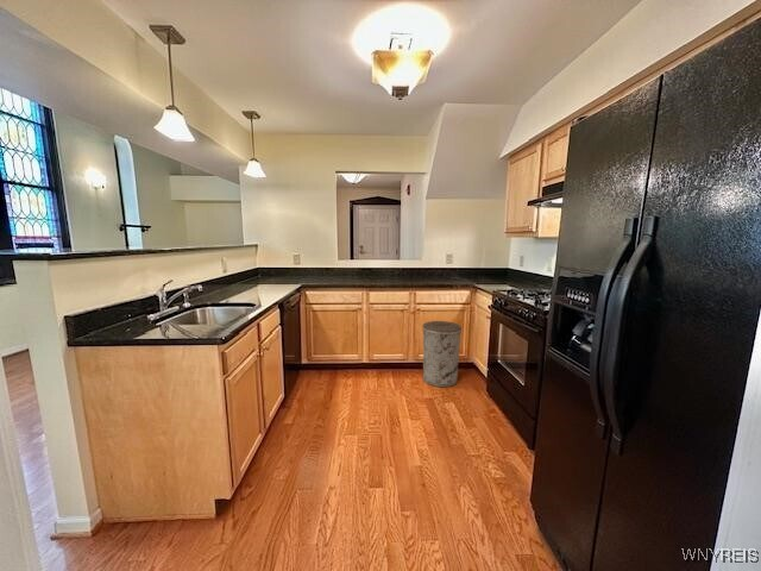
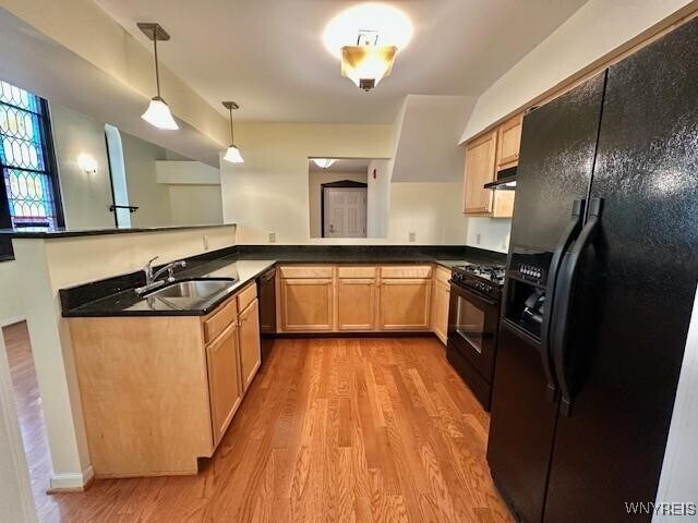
- trash can (440, 351)
